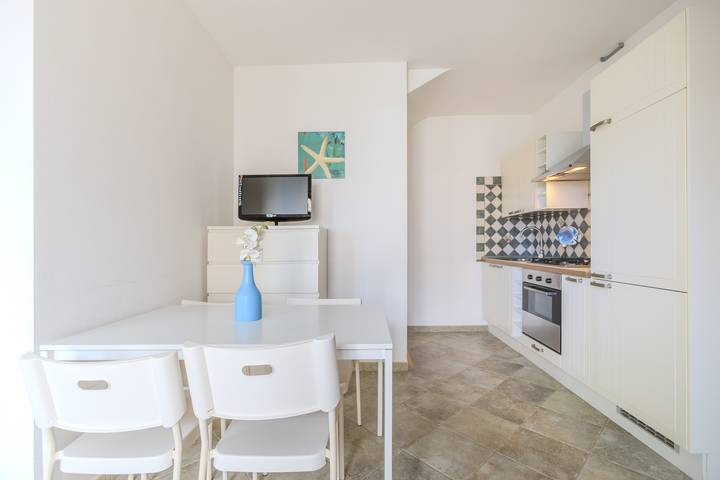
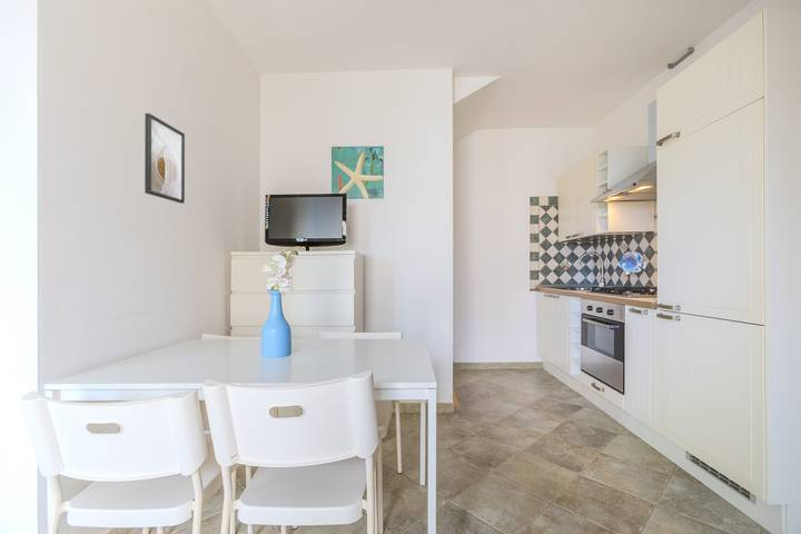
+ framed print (166, 161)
